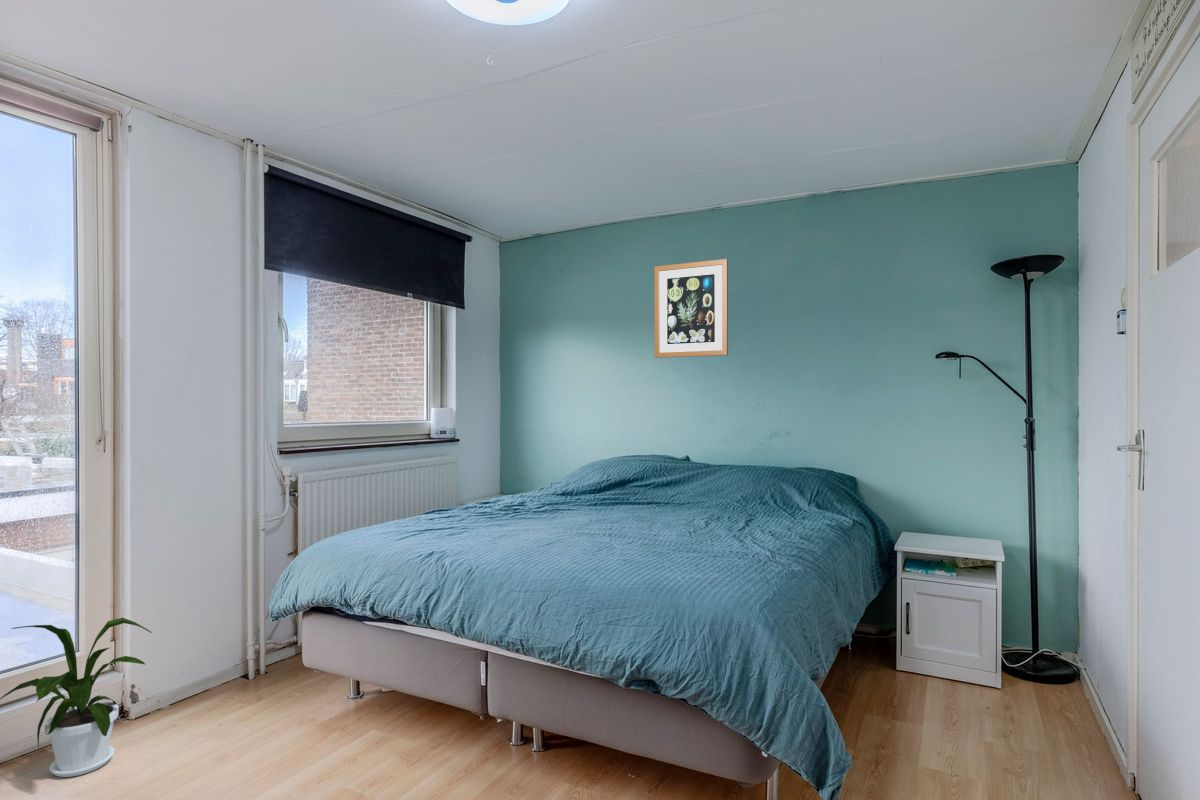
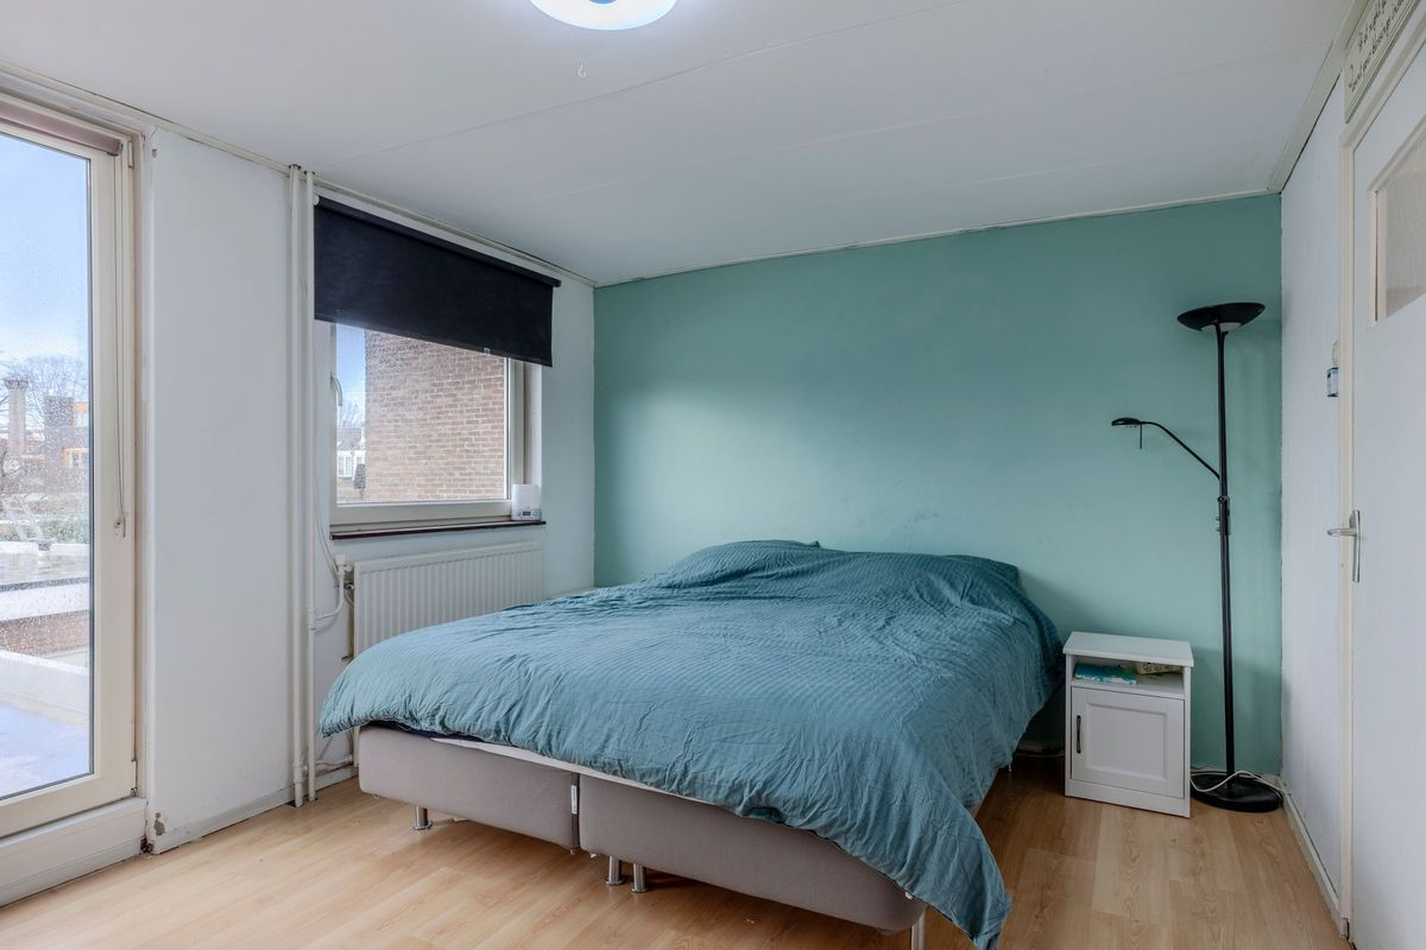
- wall art (690, 309)
- house plant (78, 690)
